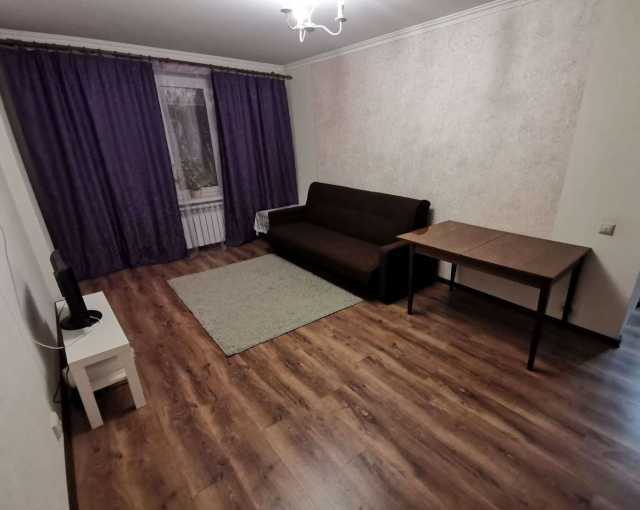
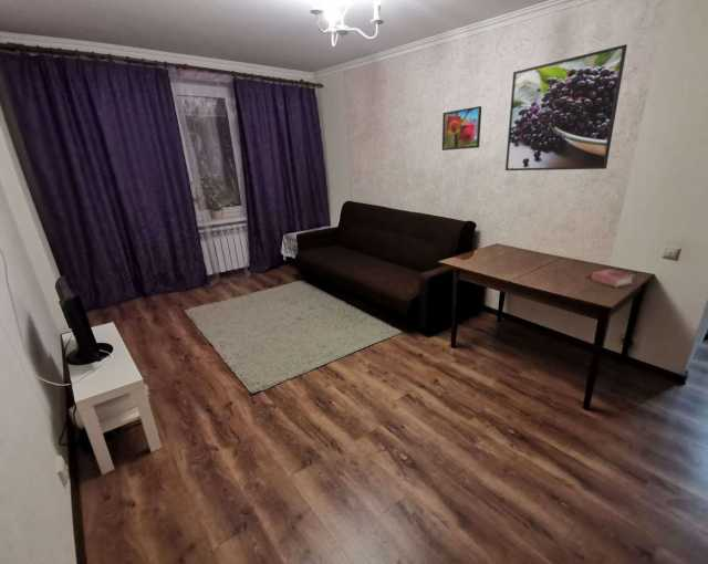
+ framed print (460, 129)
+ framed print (556, 117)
+ book (612, 278)
